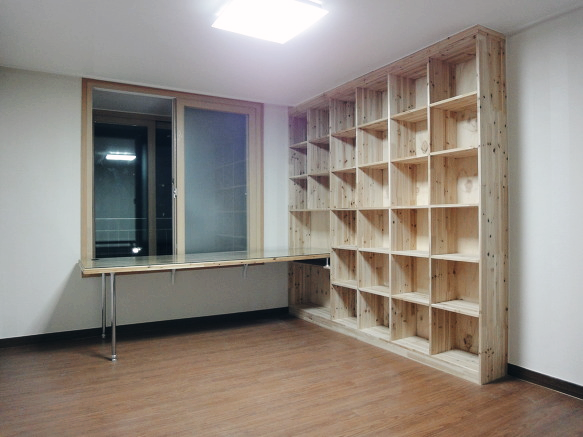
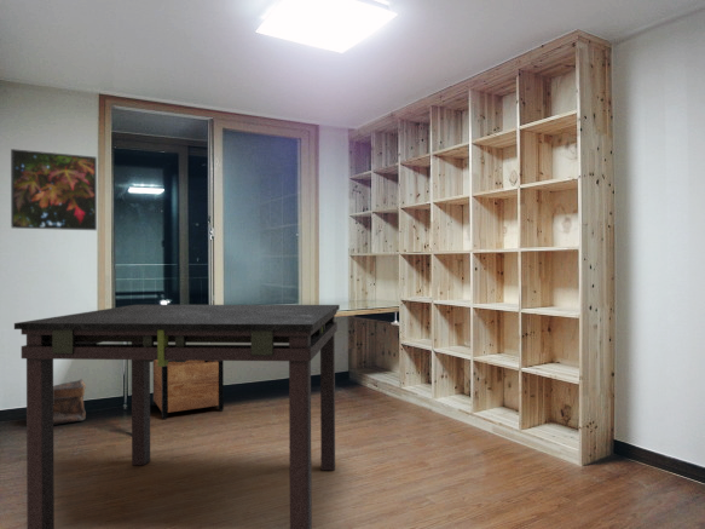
+ dining table (206, 360)
+ pouch (59, 402)
+ planter (187, 383)
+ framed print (54, 191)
